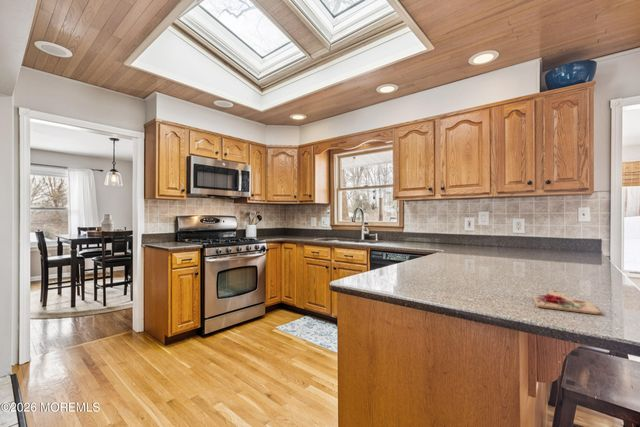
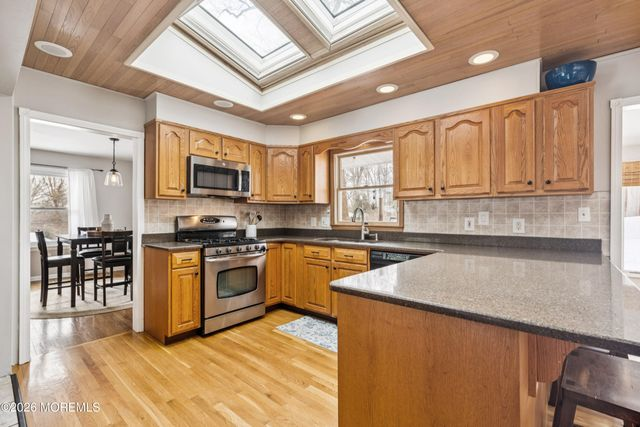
- cutting board (560, 296)
